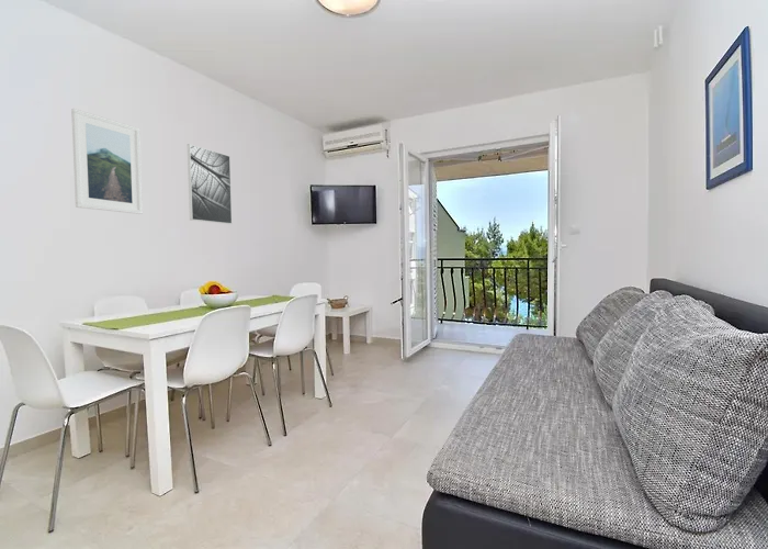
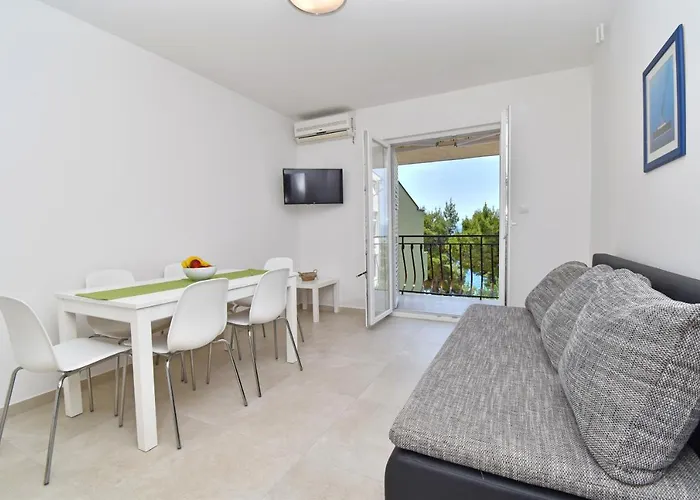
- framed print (211, 186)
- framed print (109, 165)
